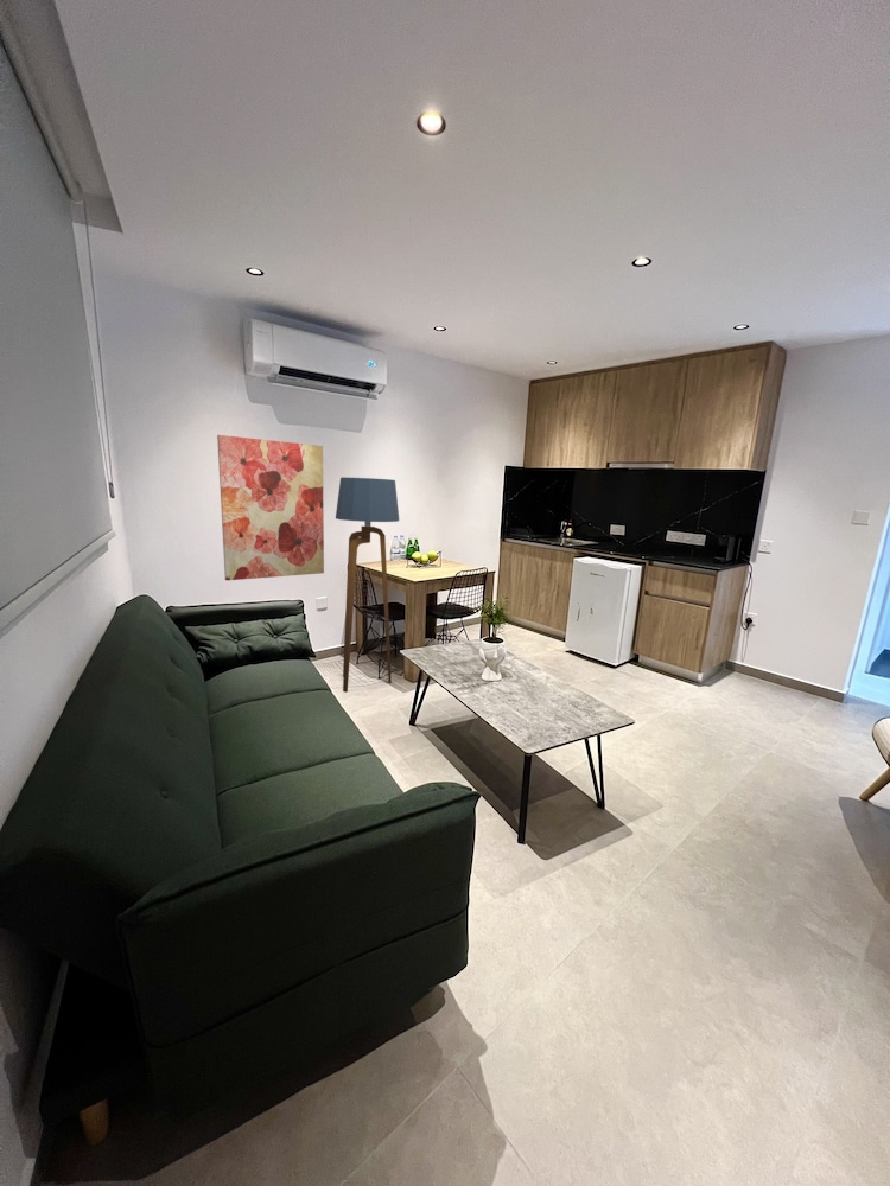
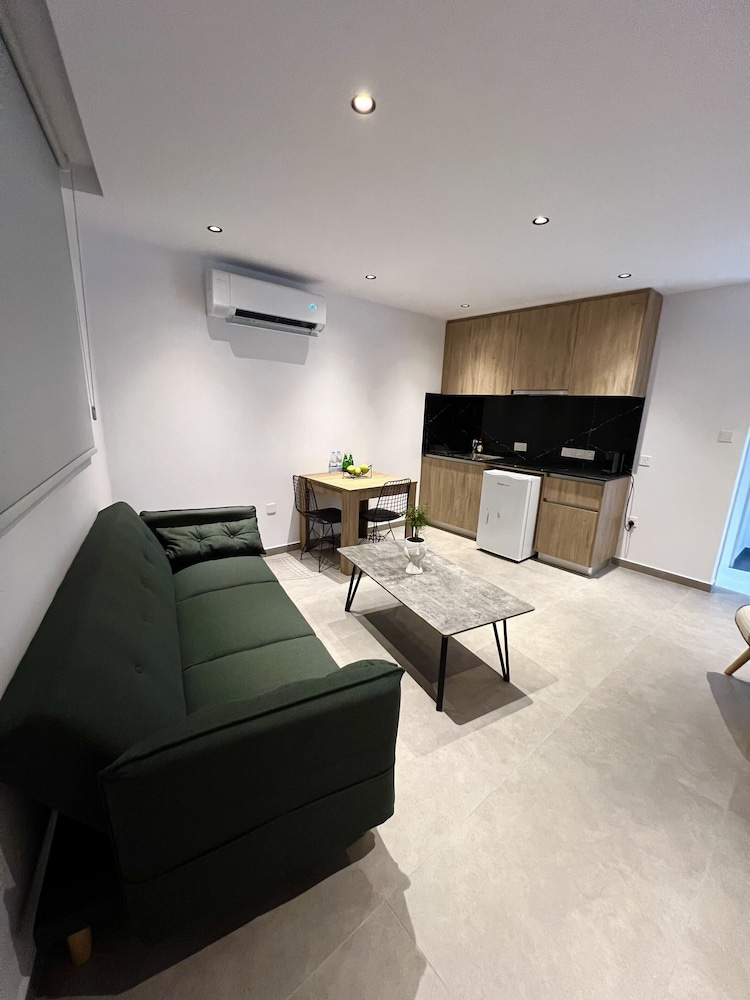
- floor lamp (354, 585)
- wall art (275, 510)
